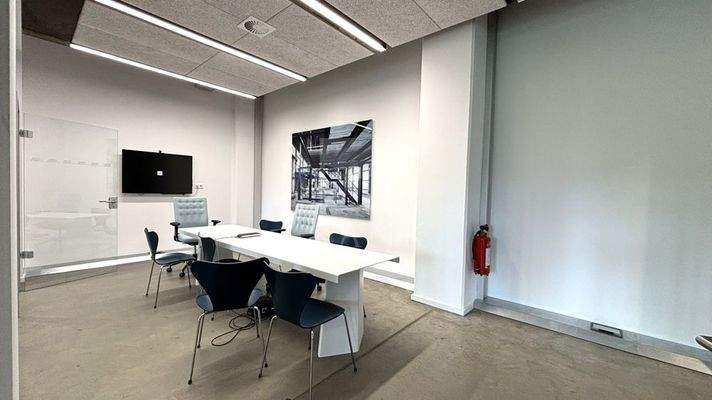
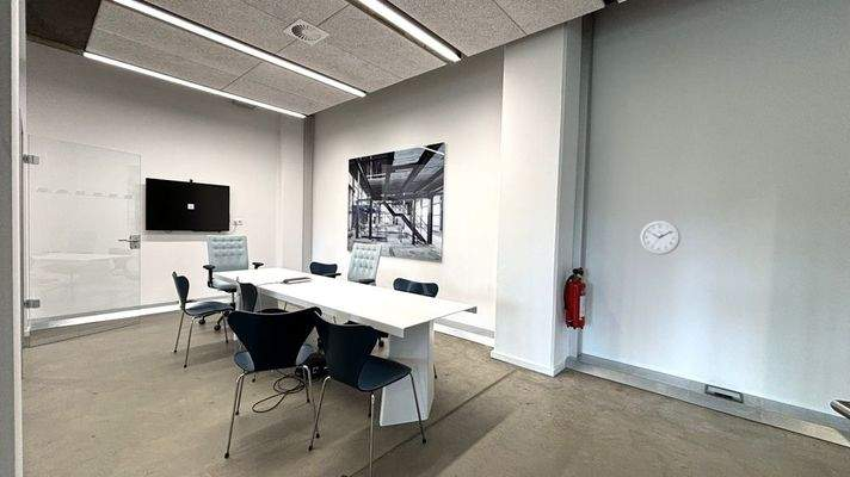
+ wall clock (659, 237)
